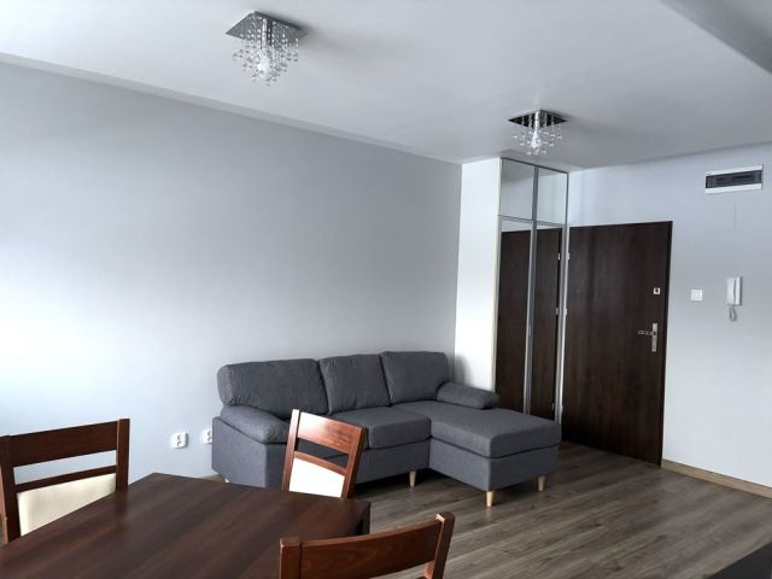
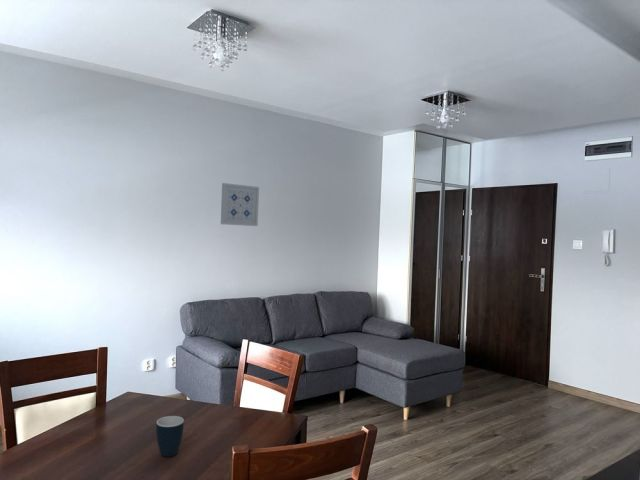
+ wall art (240, 205)
+ mug (170, 435)
